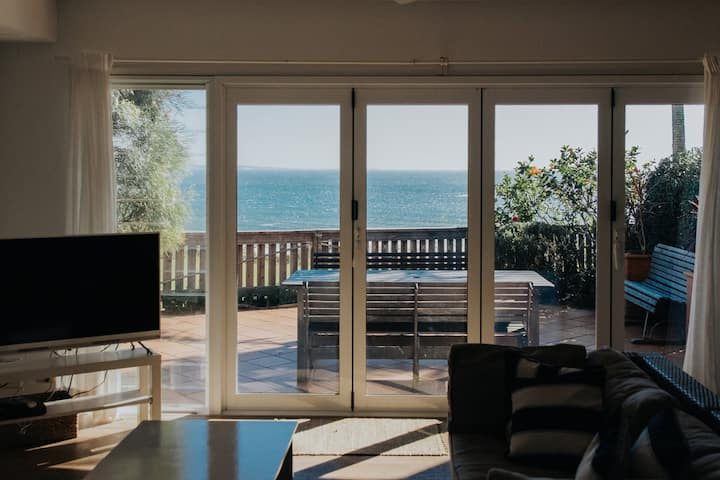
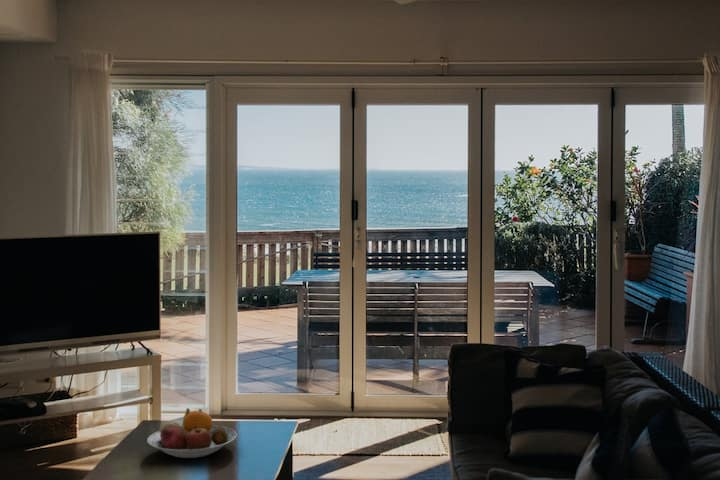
+ fruit bowl (192, 433)
